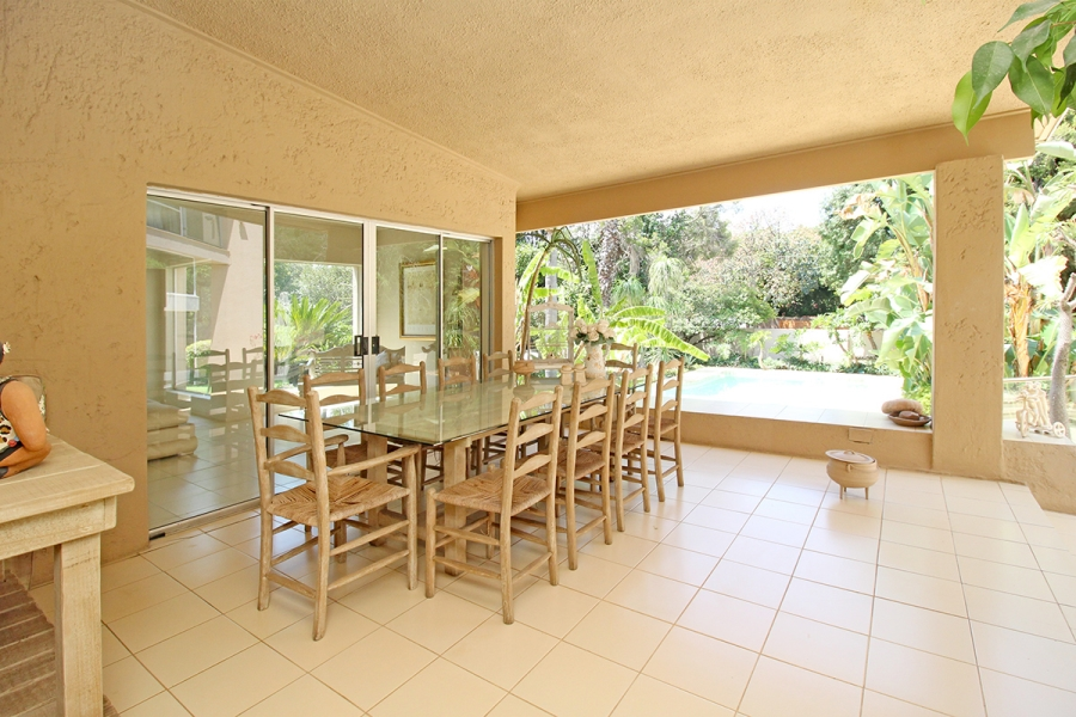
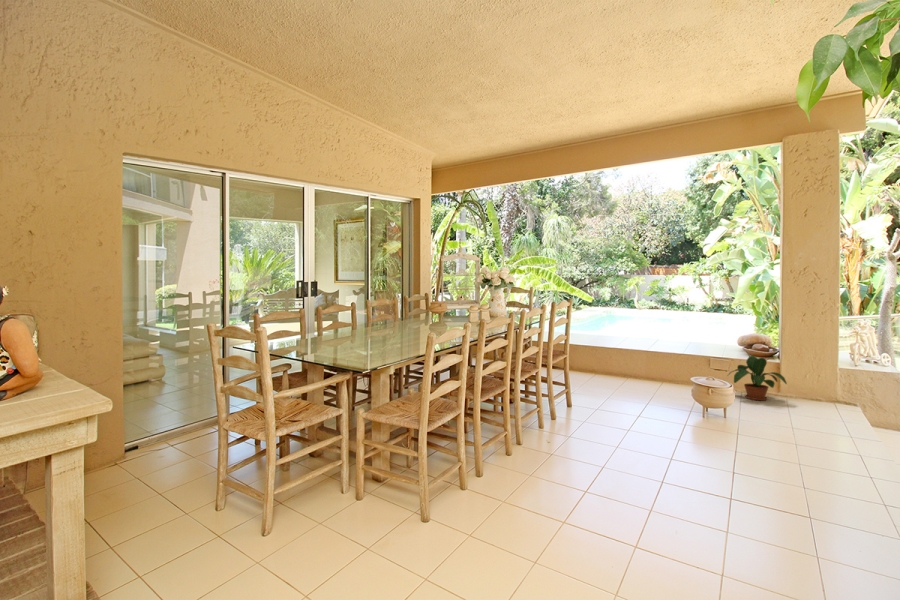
+ potted plant (755, 372)
